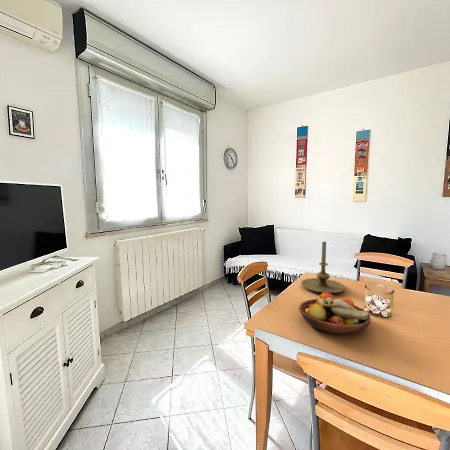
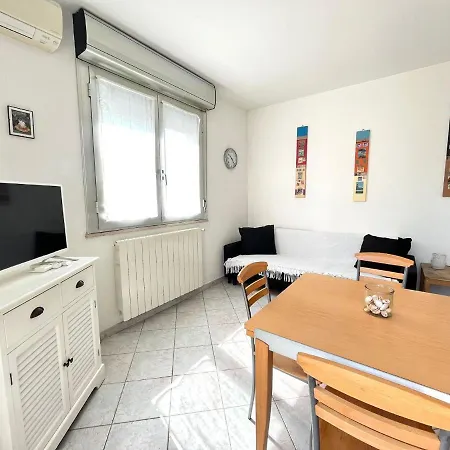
- candle holder (323, 264)
- fruit bowl (334, 308)
